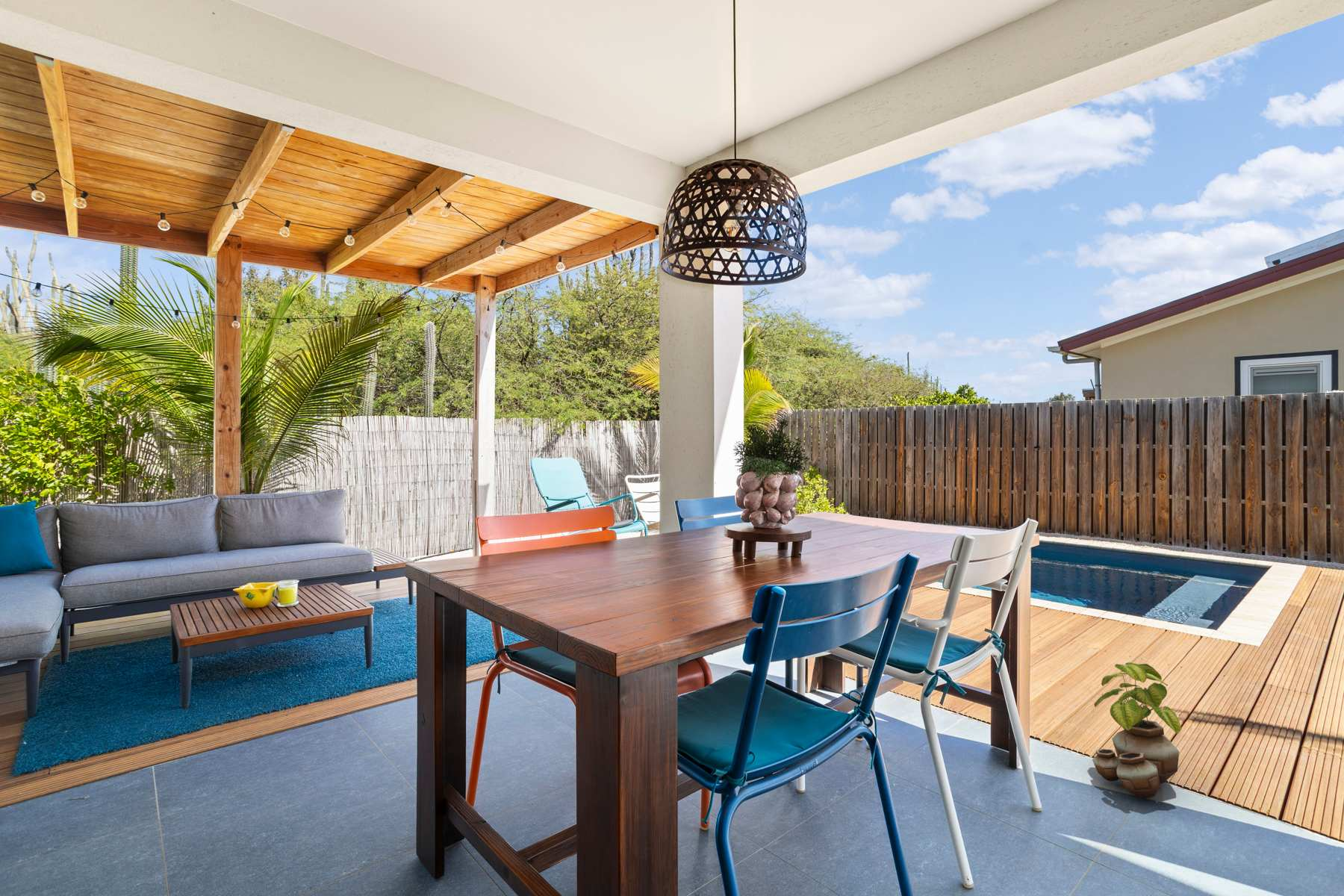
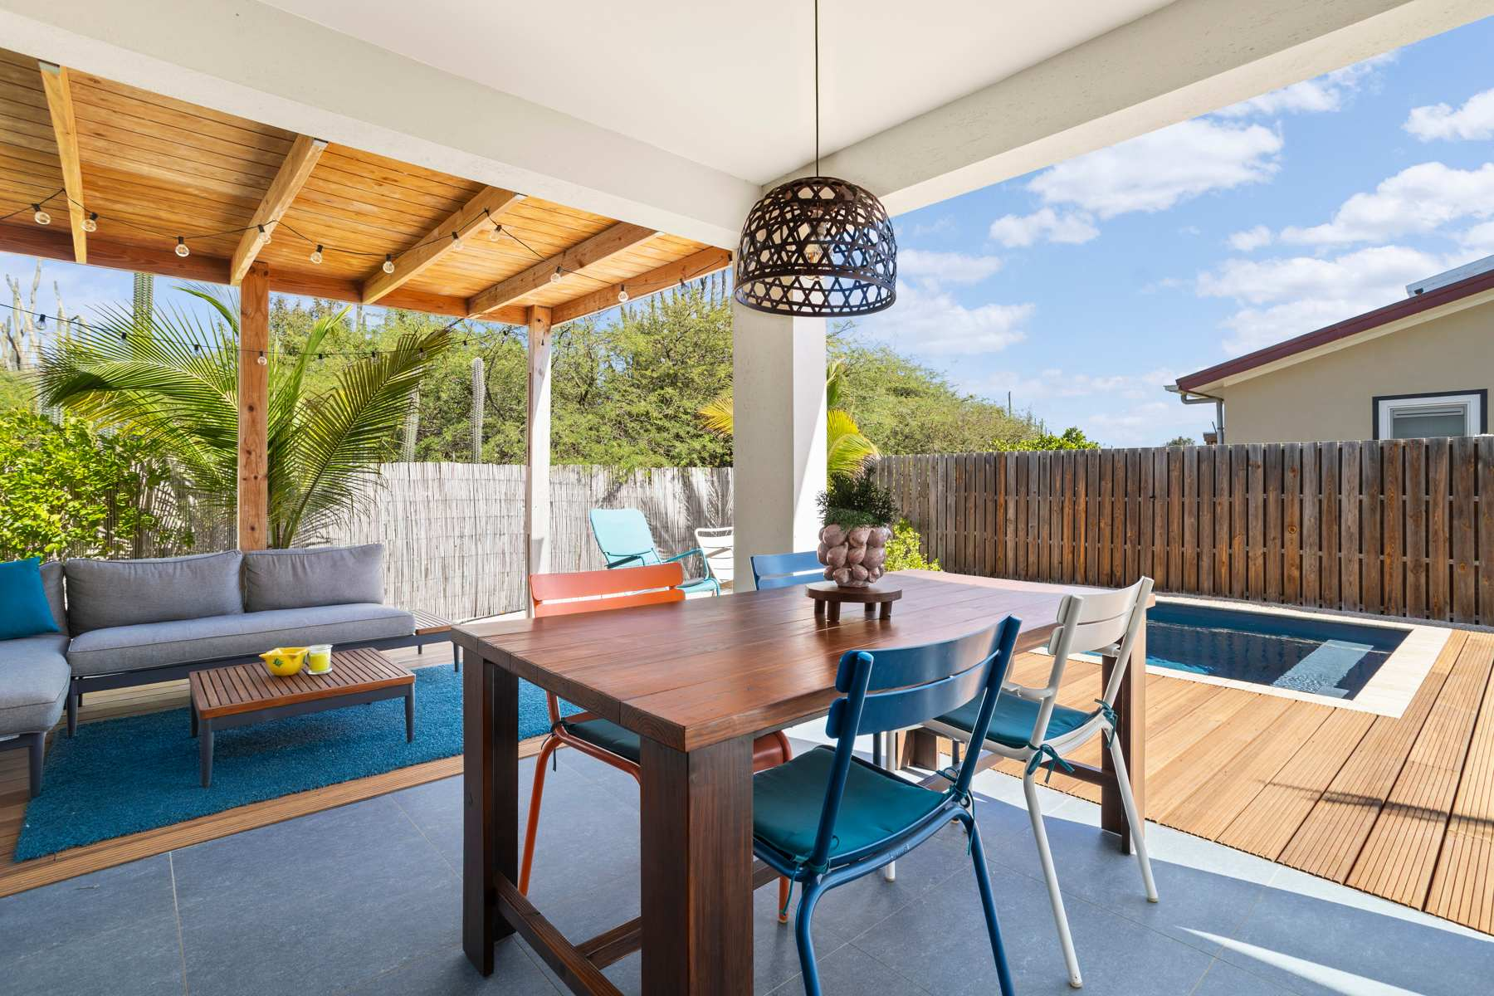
- potted plant (1133, 721)
